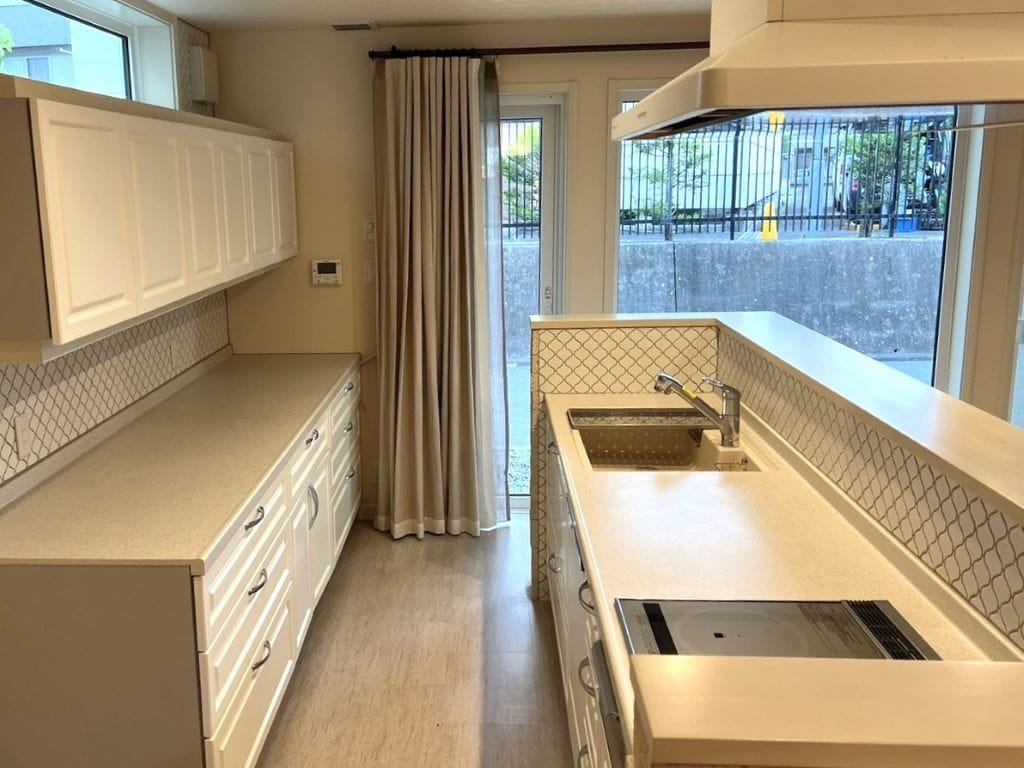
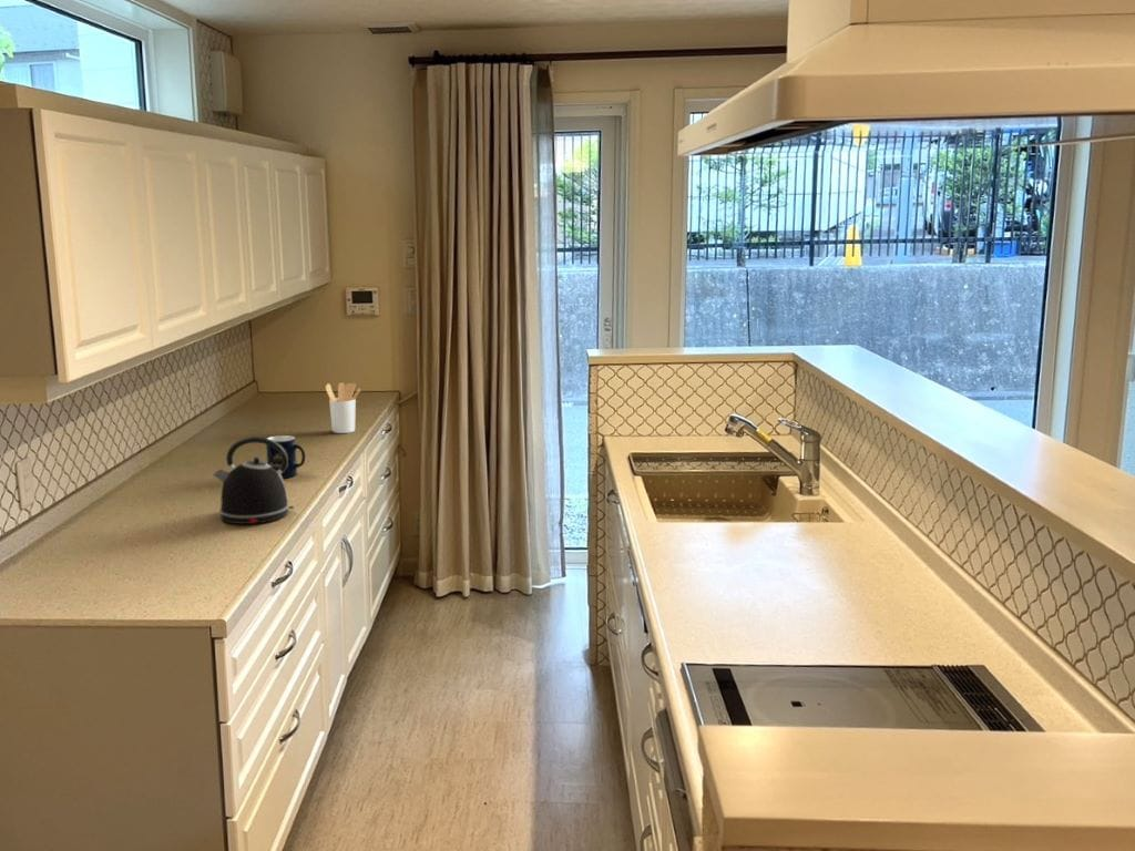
+ mug (287, 455)
+ kettle (253, 475)
+ utensil holder (344, 406)
